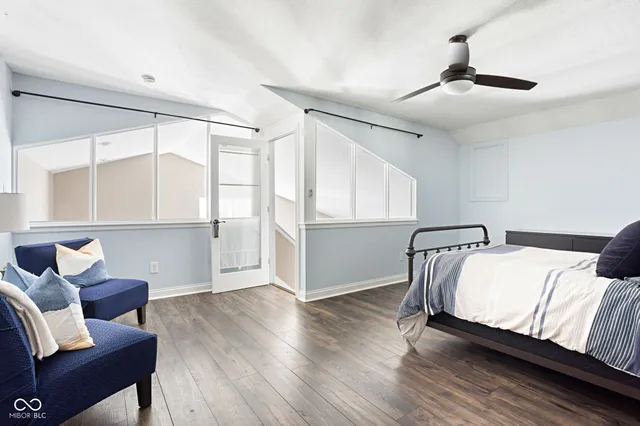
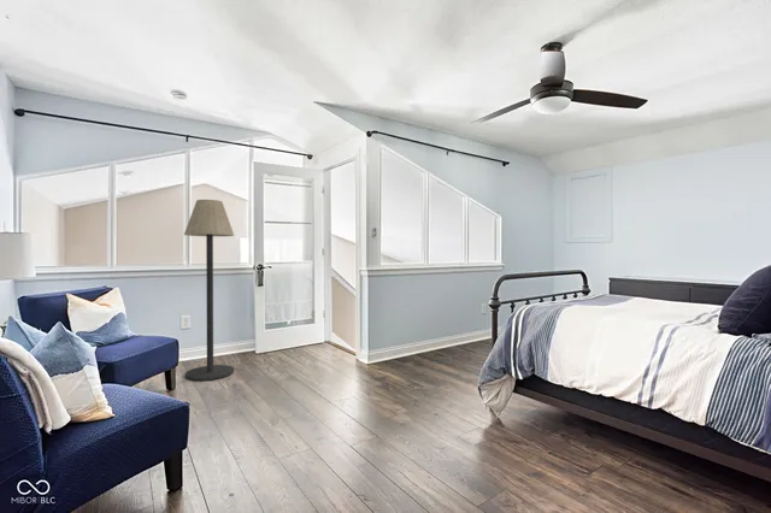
+ floor lamp (210, 287)
